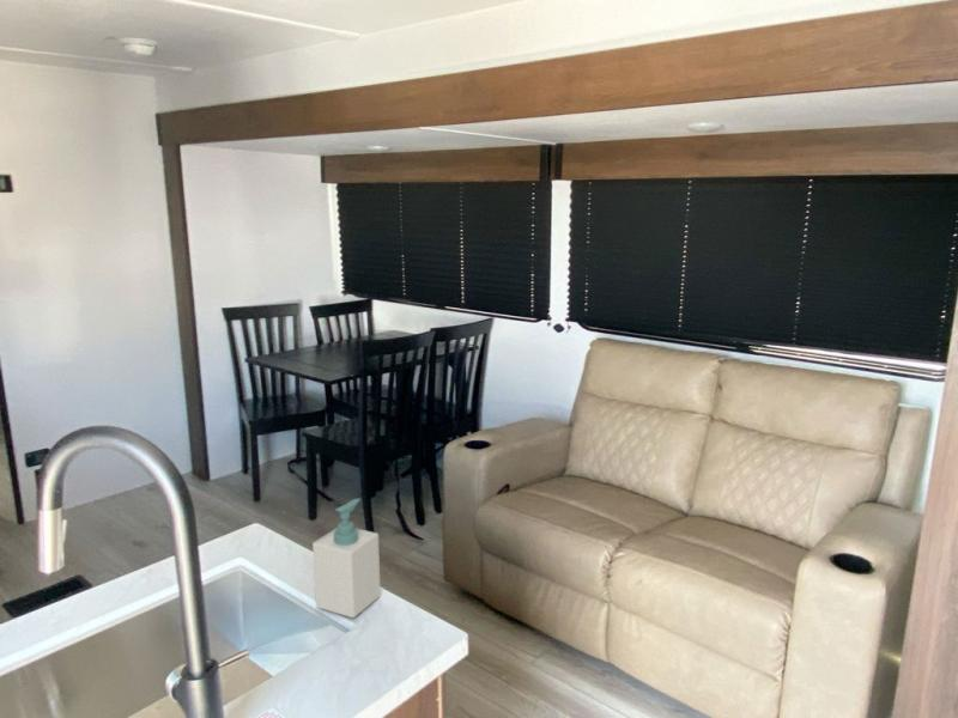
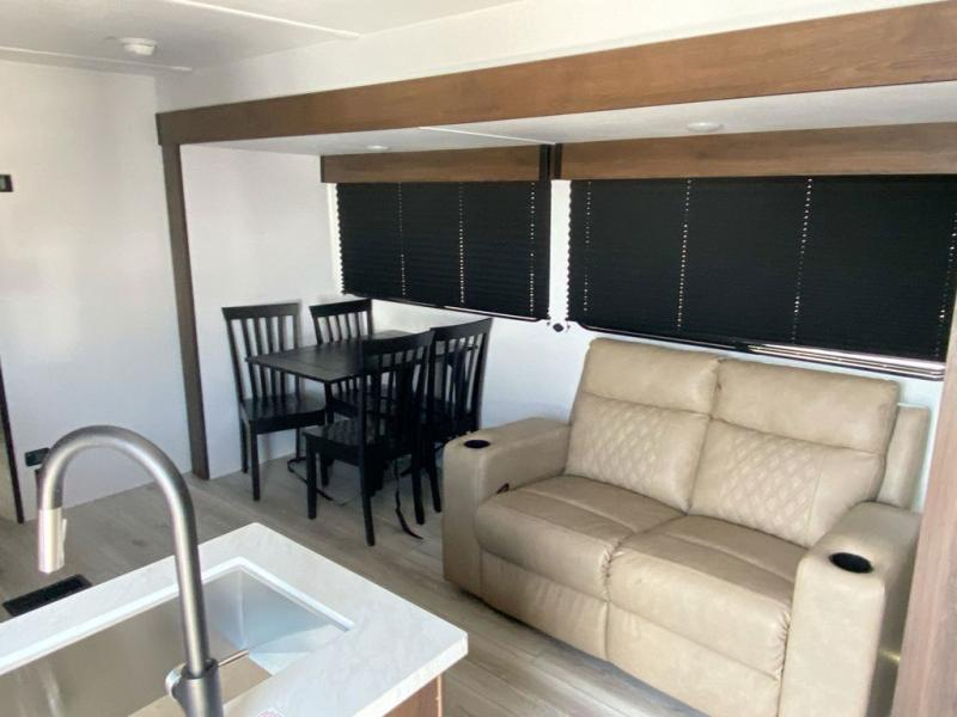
- soap bottle (346, 554)
